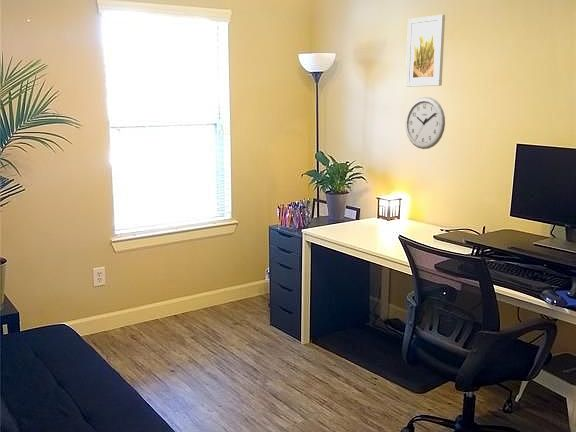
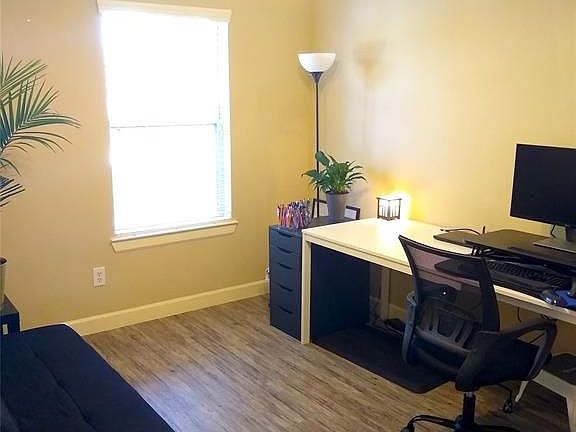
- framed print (424, 51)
- wall clock (423, 123)
